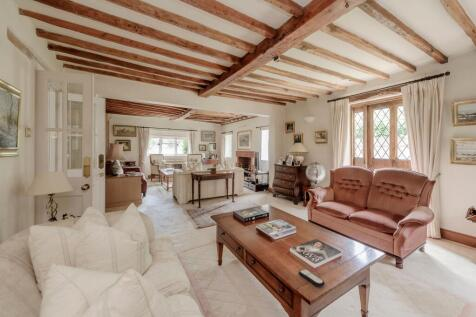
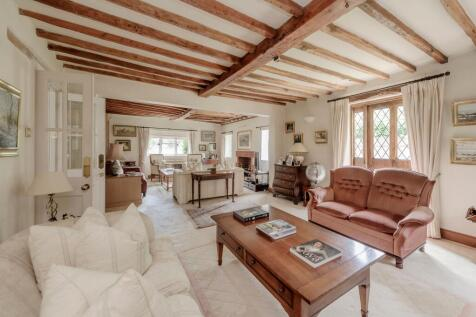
- remote control (311, 277)
